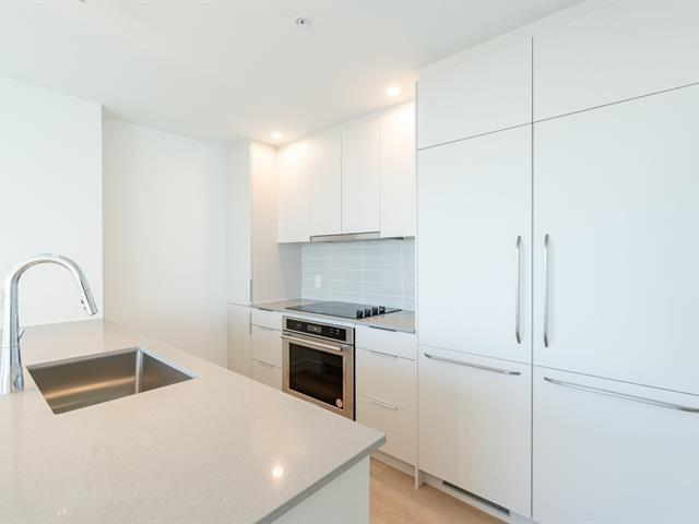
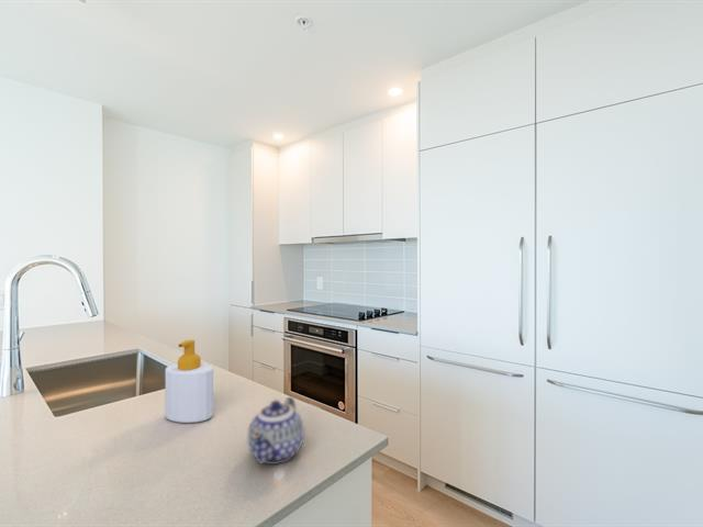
+ soap bottle (189, 378)
+ teapot (276, 427)
